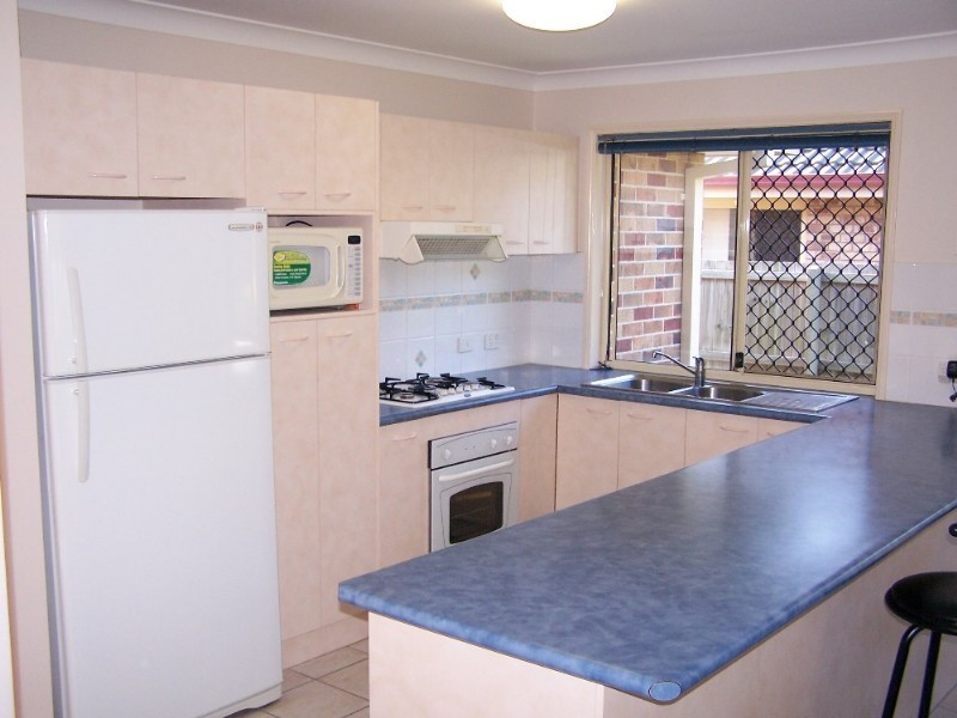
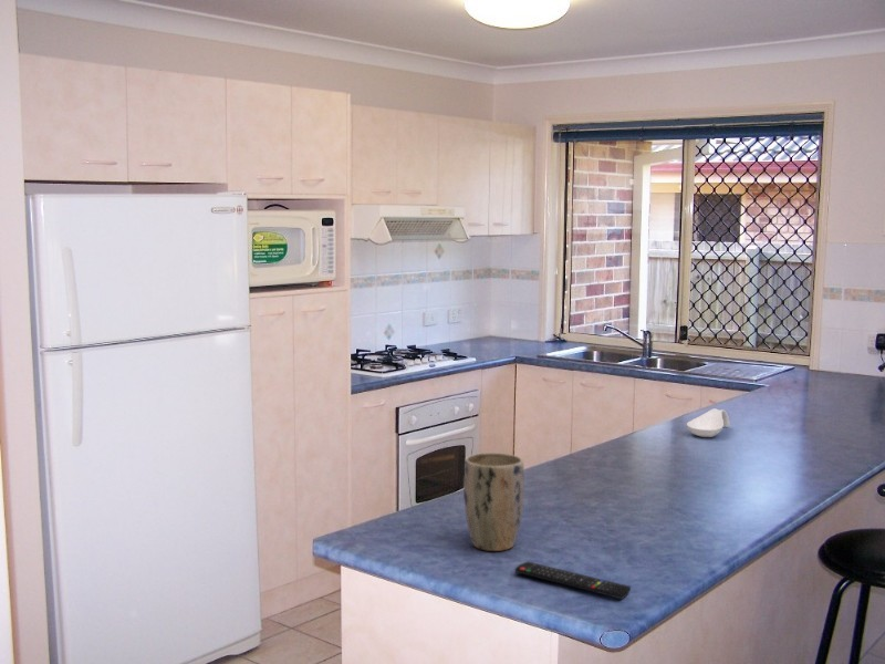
+ remote control (570, 580)
+ spoon rest (710, 422)
+ plant pot (492, 501)
